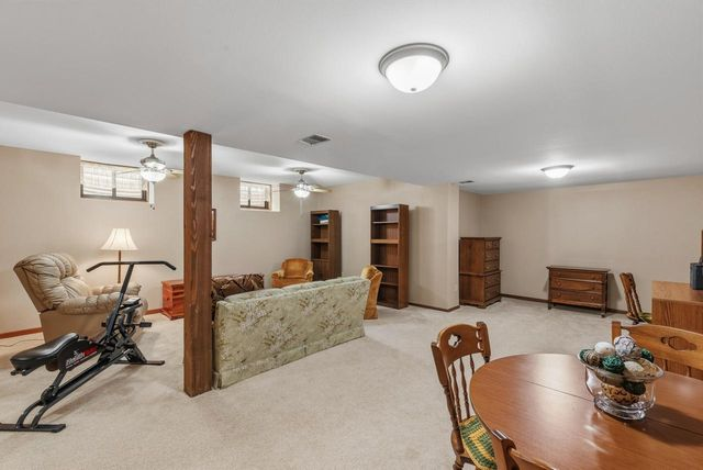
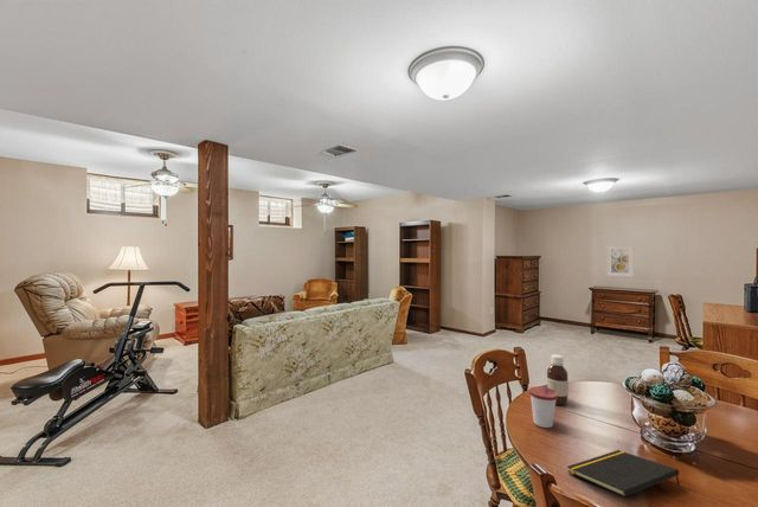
+ bottle (557, 378)
+ notepad (621, 470)
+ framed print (619, 261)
+ cup (542, 403)
